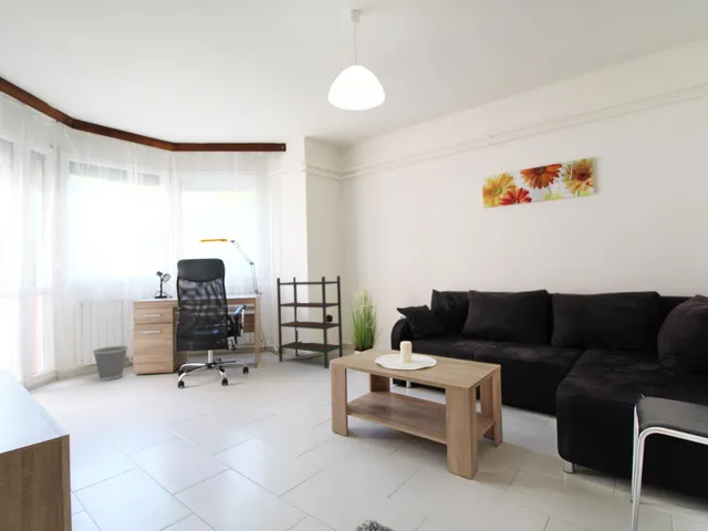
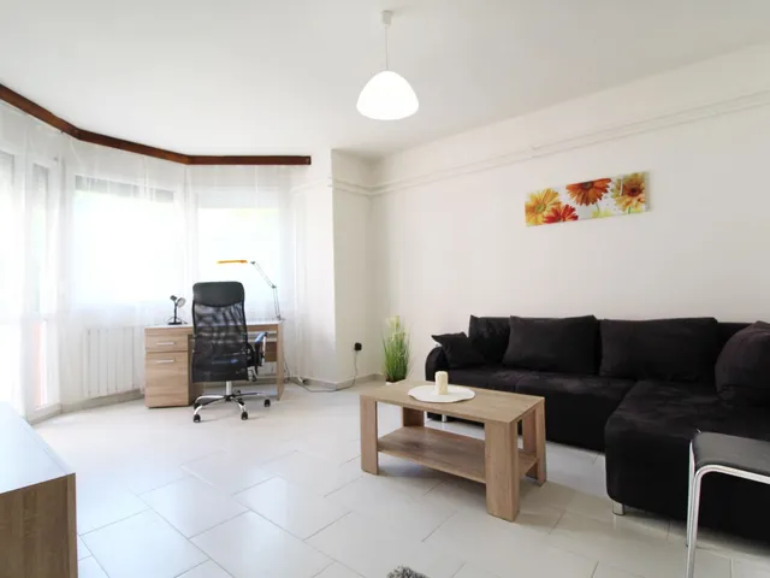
- bookshelf (309, 322)
- wastebasket (111, 363)
